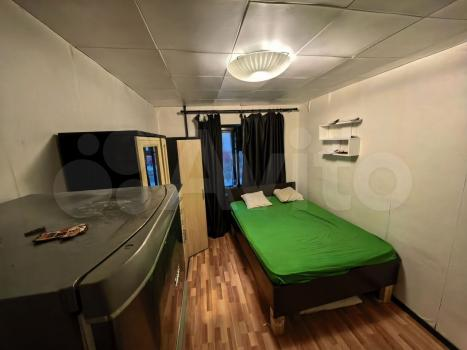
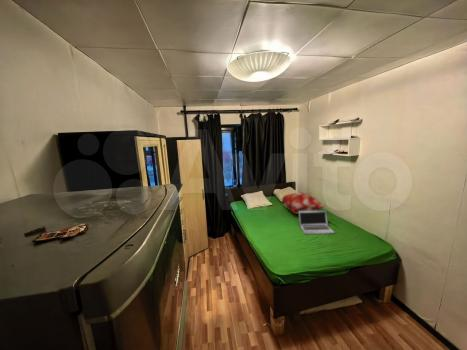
+ laptop (315, 221)
+ decorative pillow (301, 202)
